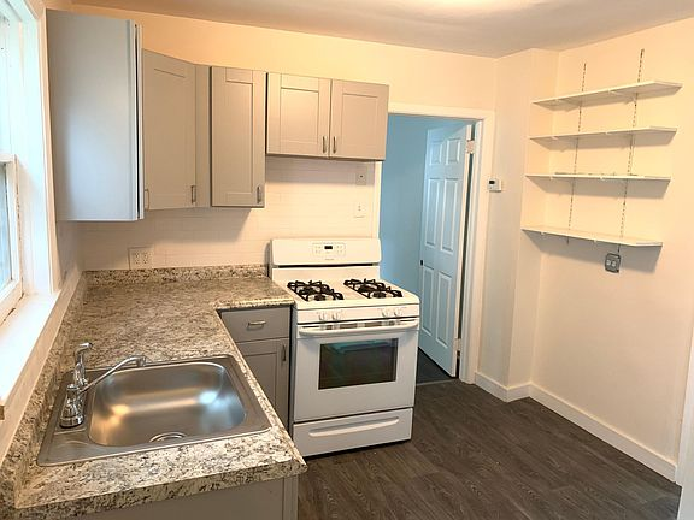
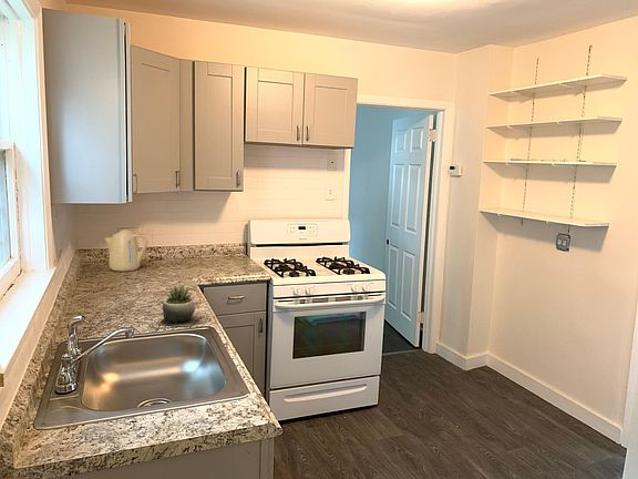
+ kettle (126, 248)
+ succulent plant (179, 303)
